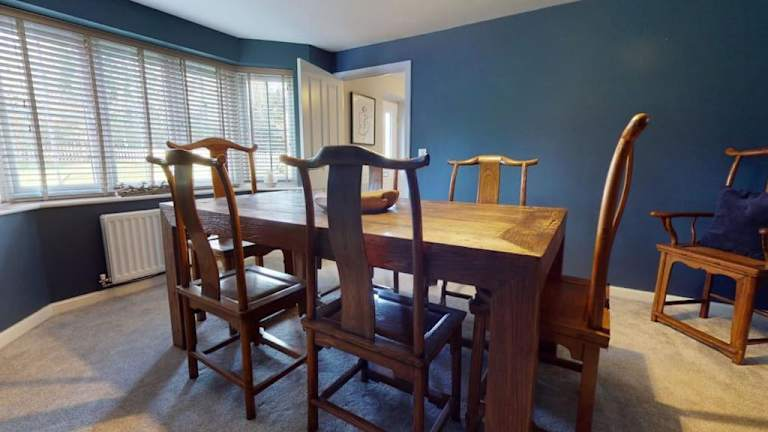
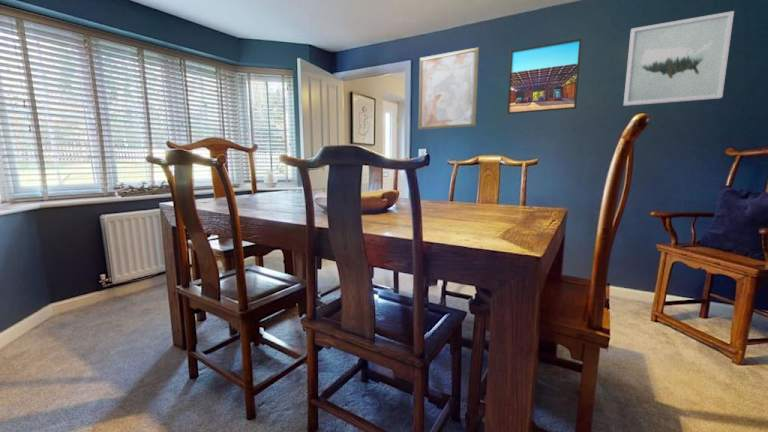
+ wall art (446, 90)
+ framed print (542, 78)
+ wall art (674, 62)
